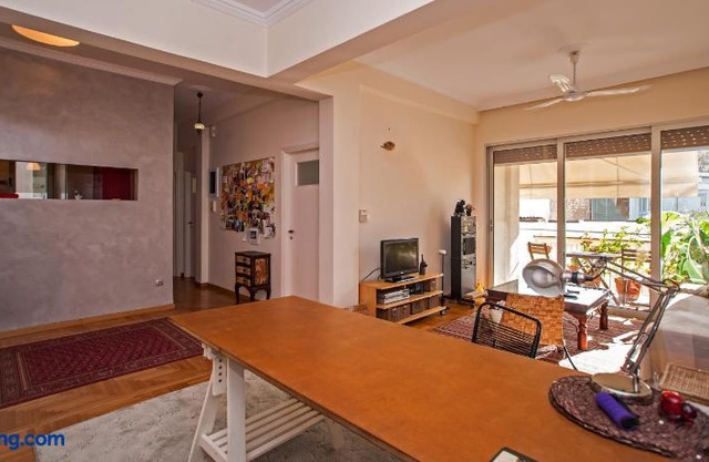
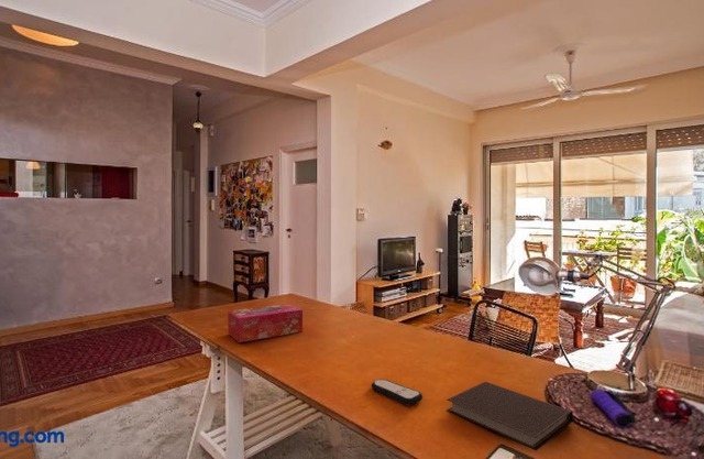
+ notebook (507, 409)
+ remote control (395, 391)
+ tissue box (265, 321)
